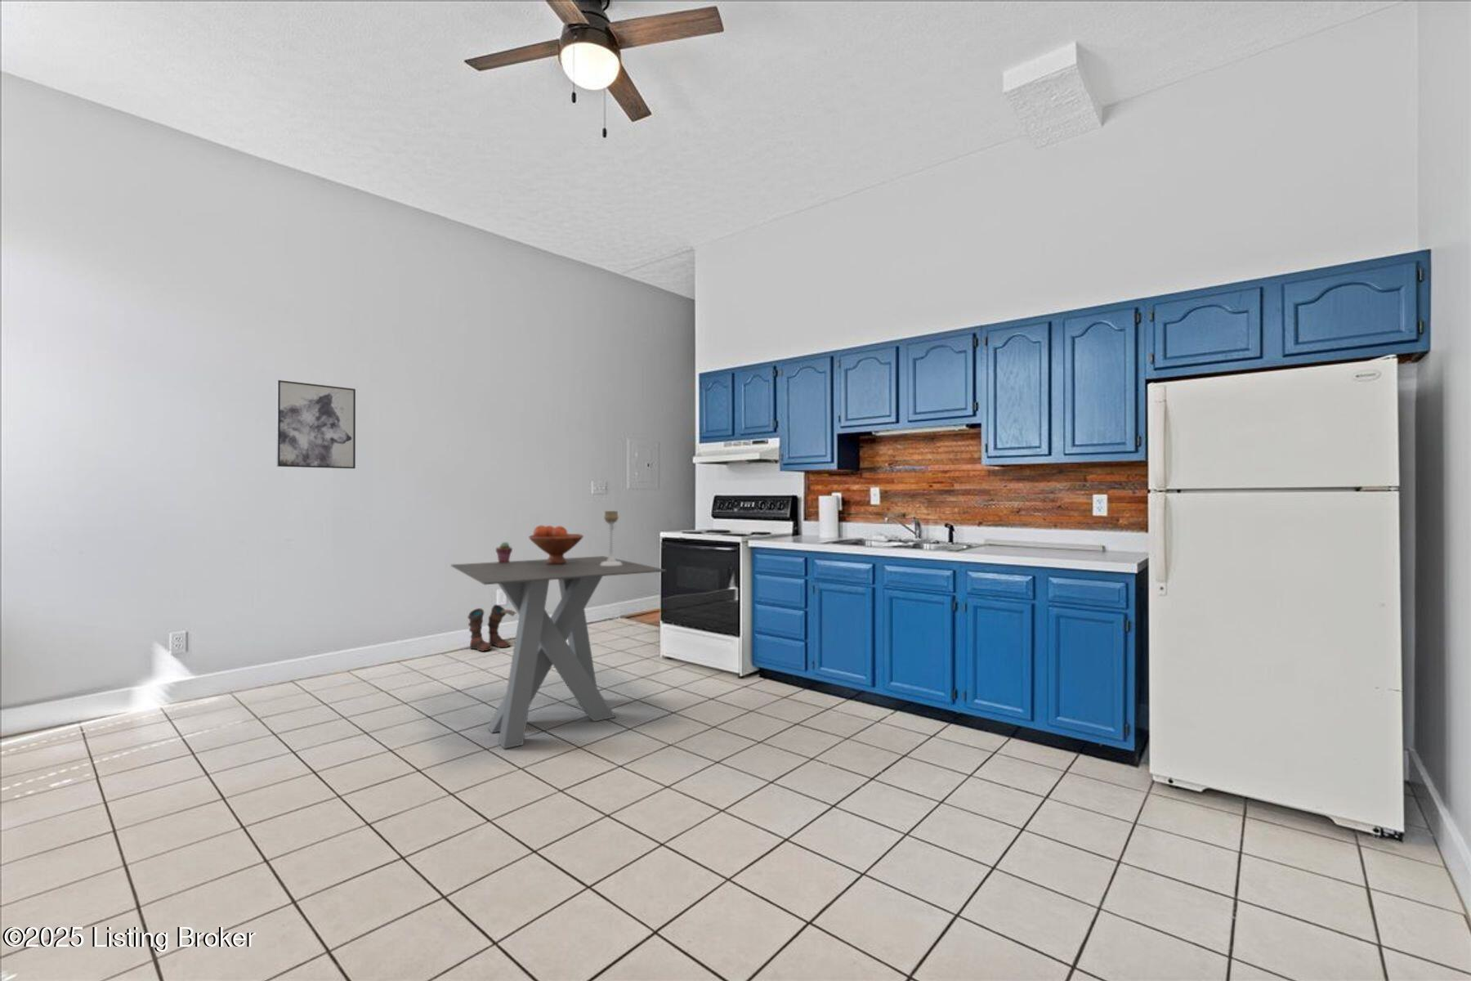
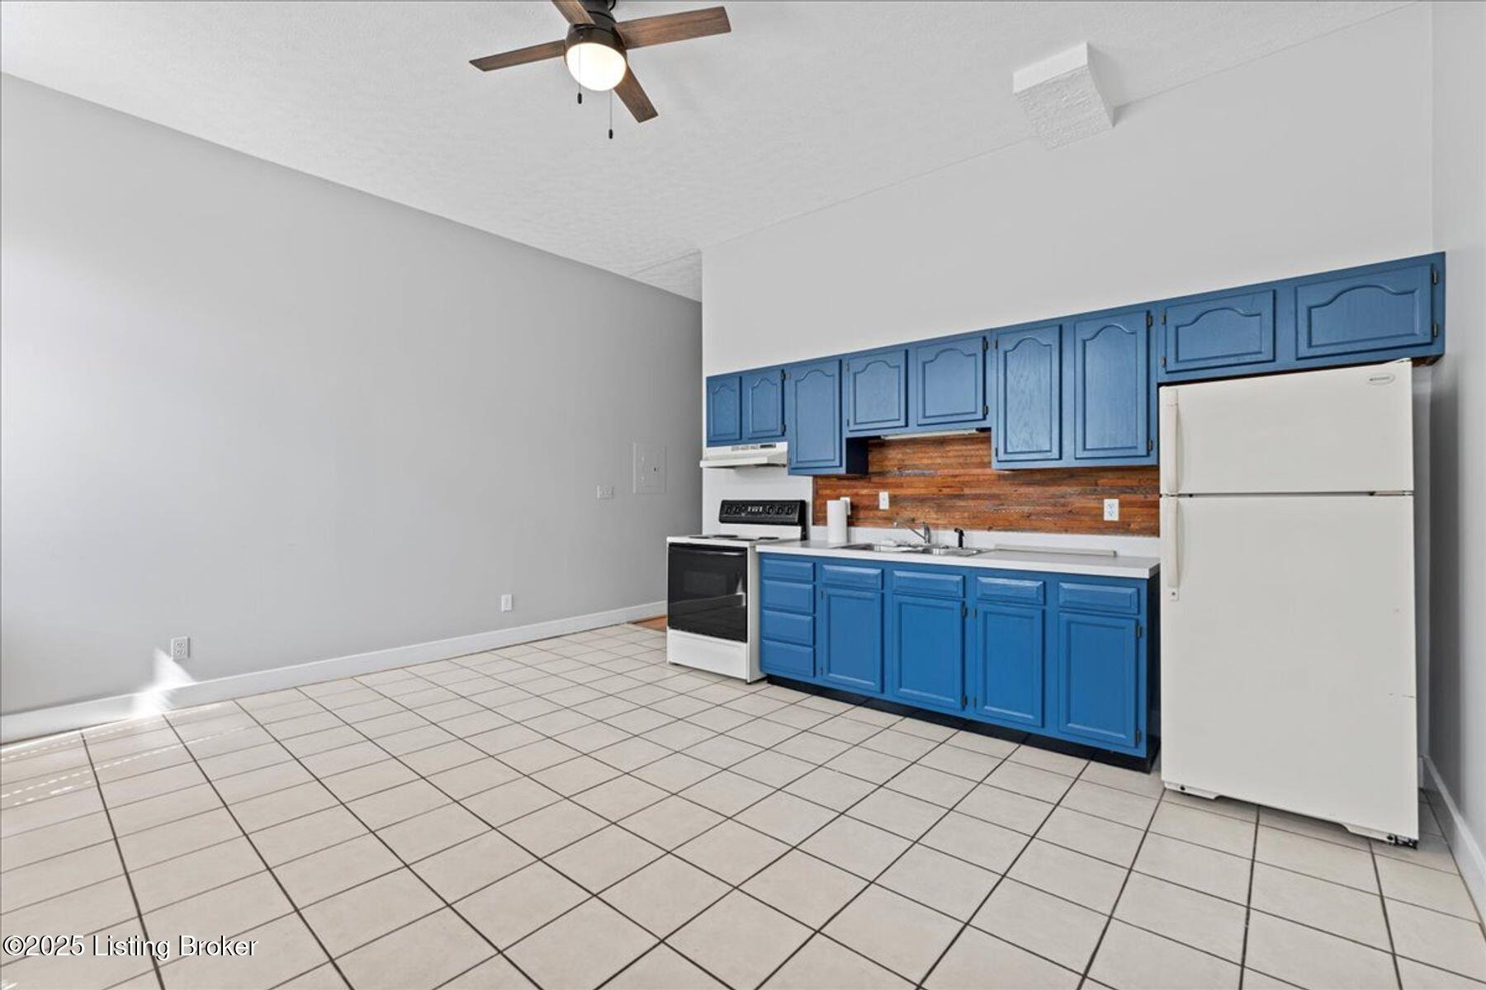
- boots (493, 625)
- fruit bowl (556, 544)
- dining table (554, 644)
- candle holder (611, 538)
- wall art (317, 426)
- potted succulent (503, 551)
